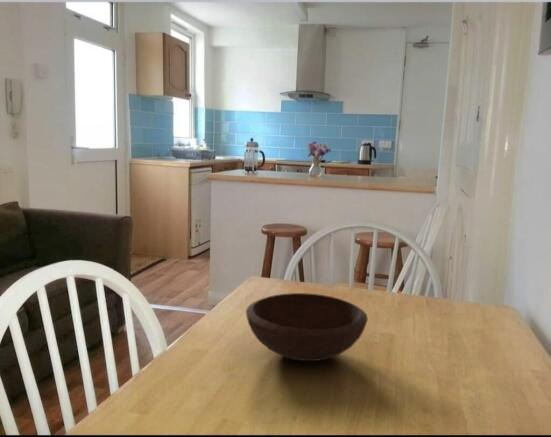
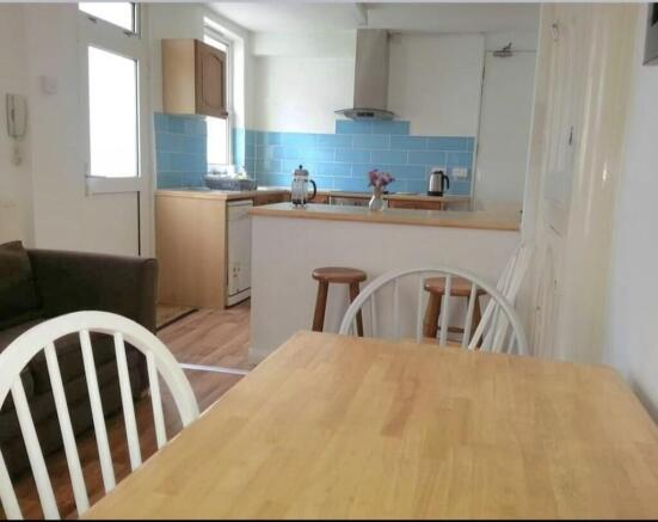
- bowl (305, 331)
